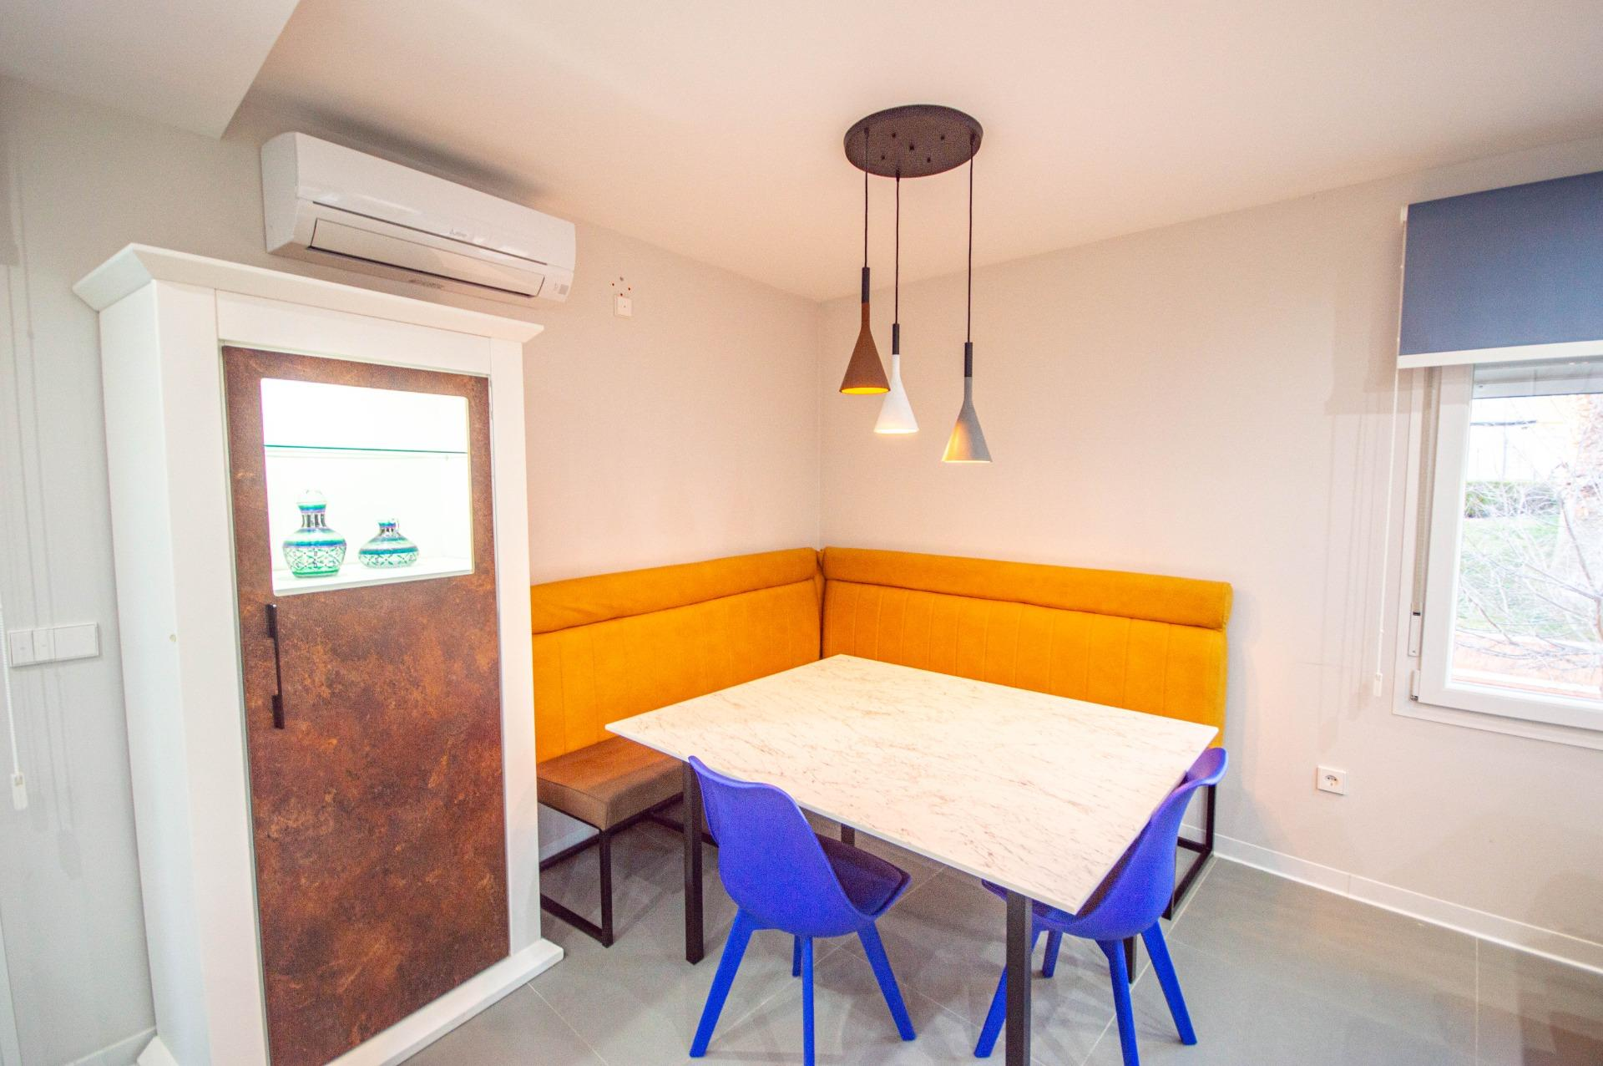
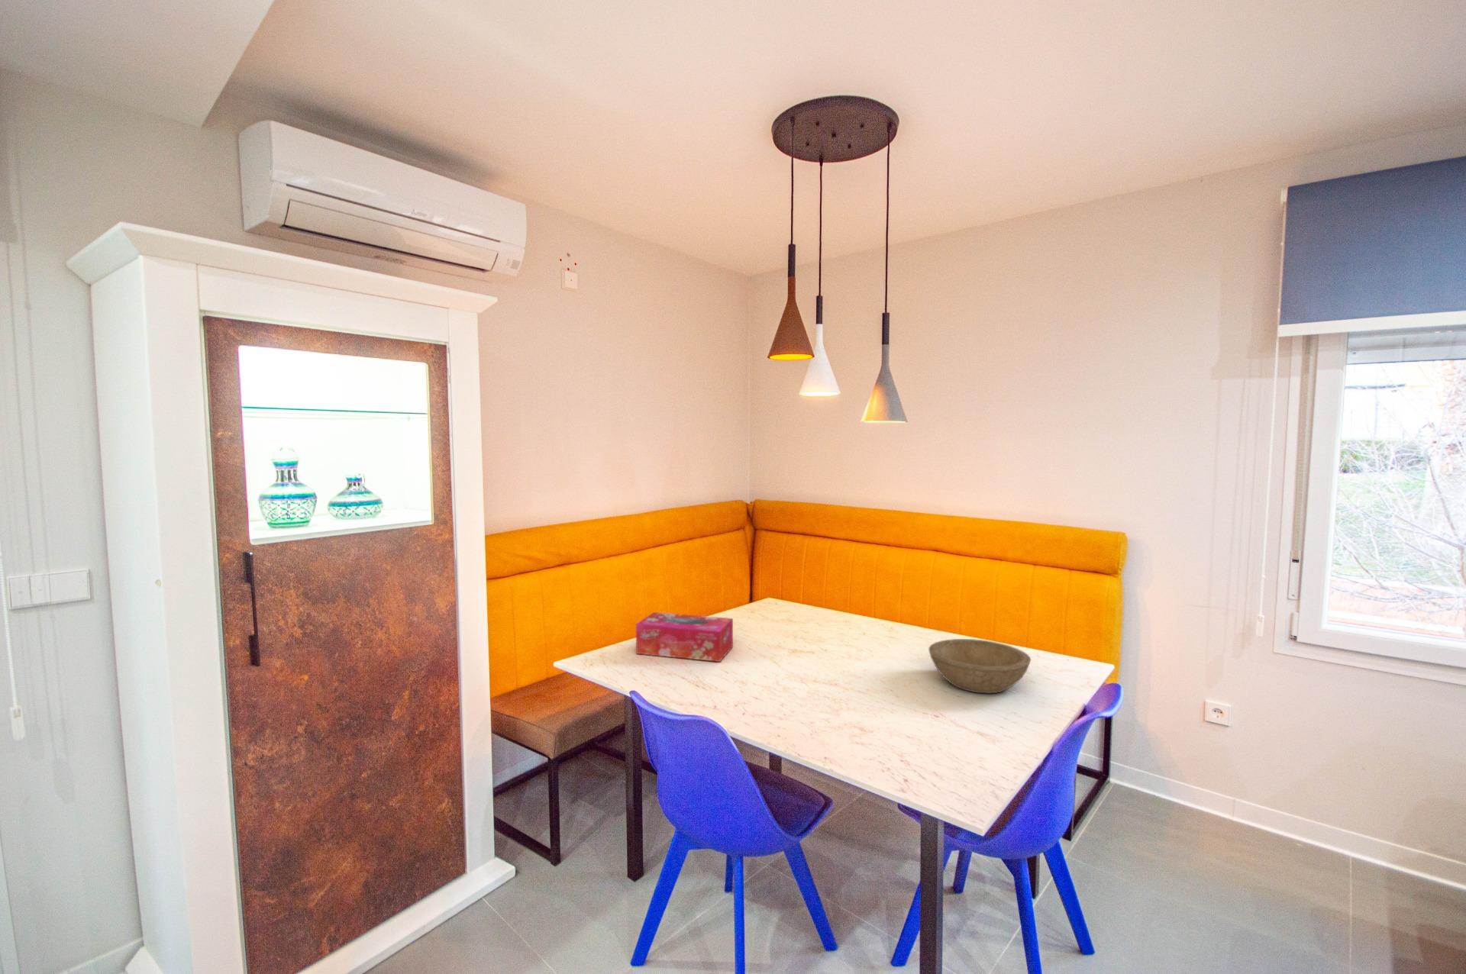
+ bowl (978, 667)
+ tissue box (685, 636)
